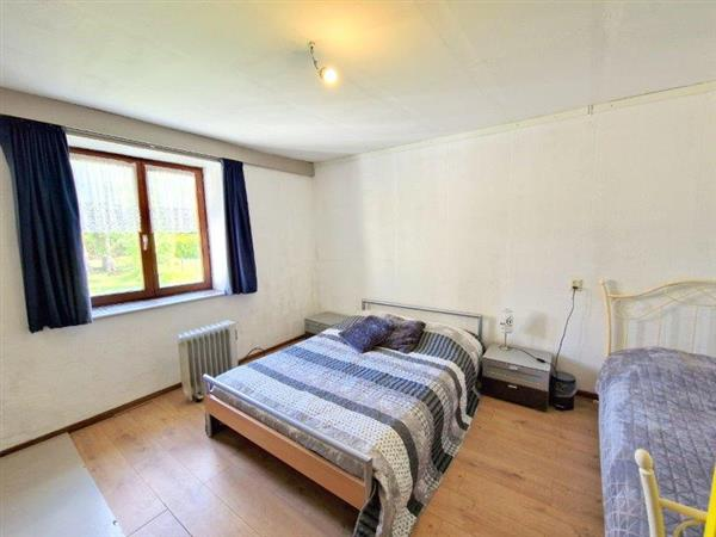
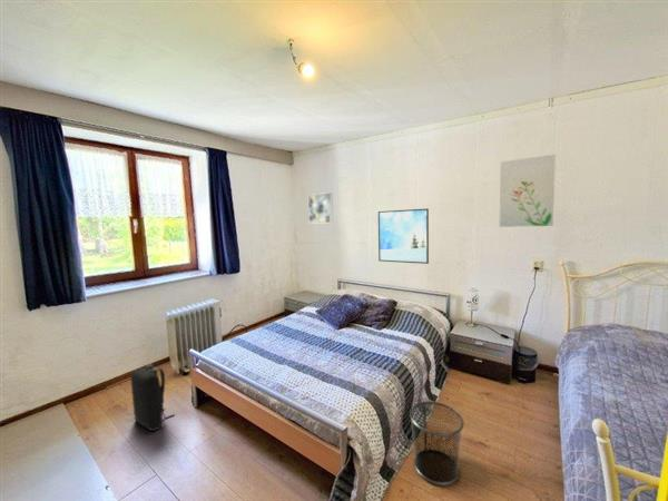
+ waste bin (435, 441)
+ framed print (320, 208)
+ backpack (153, 391)
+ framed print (402, 236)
+ wall art (525, 193)
